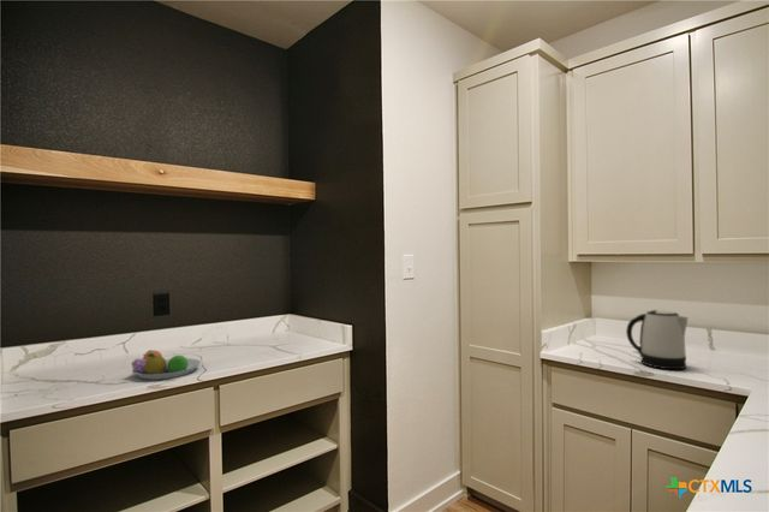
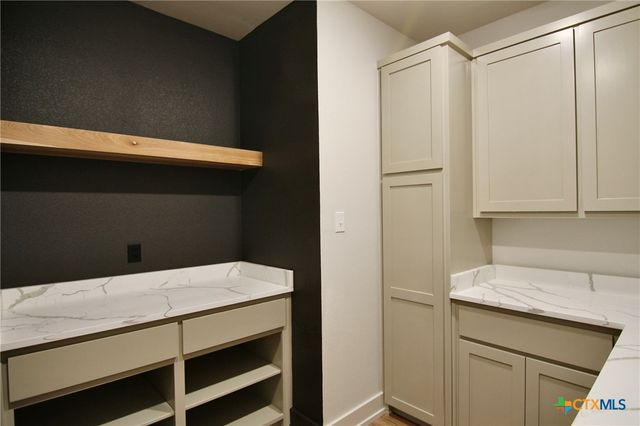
- kettle (656, 337)
- fruit bowl (167, 361)
